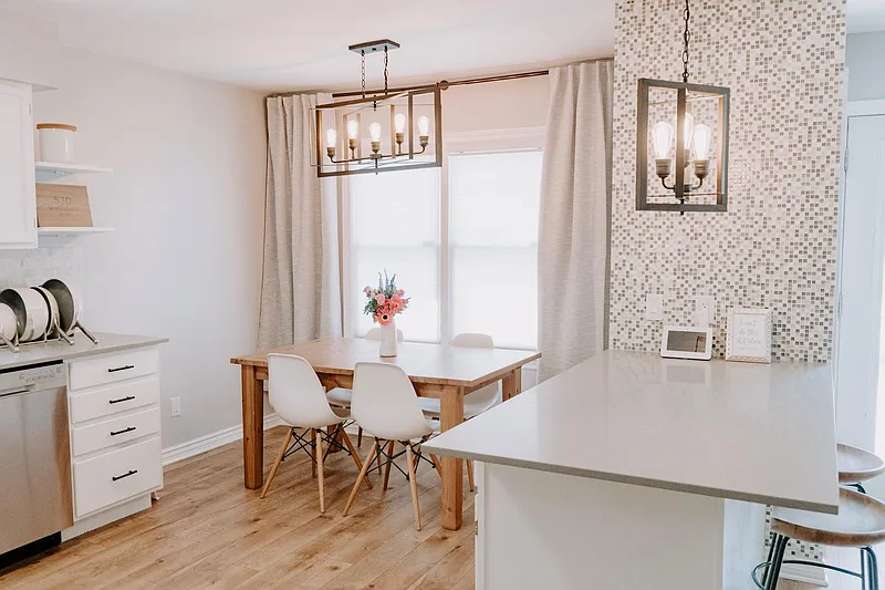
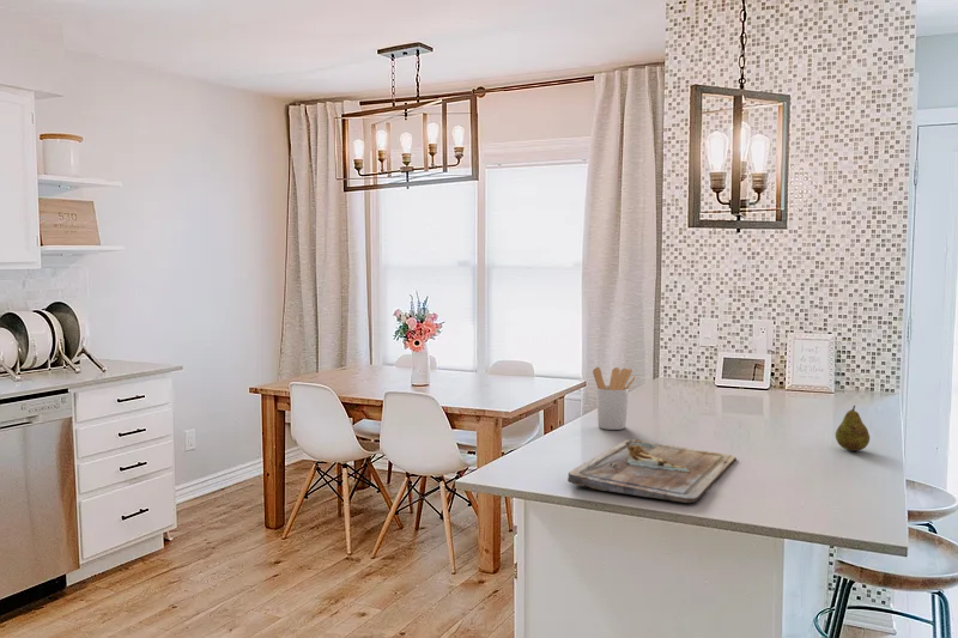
+ cutting board (656, 458)
+ fruit (853, 429)
+ utensil holder (614, 396)
